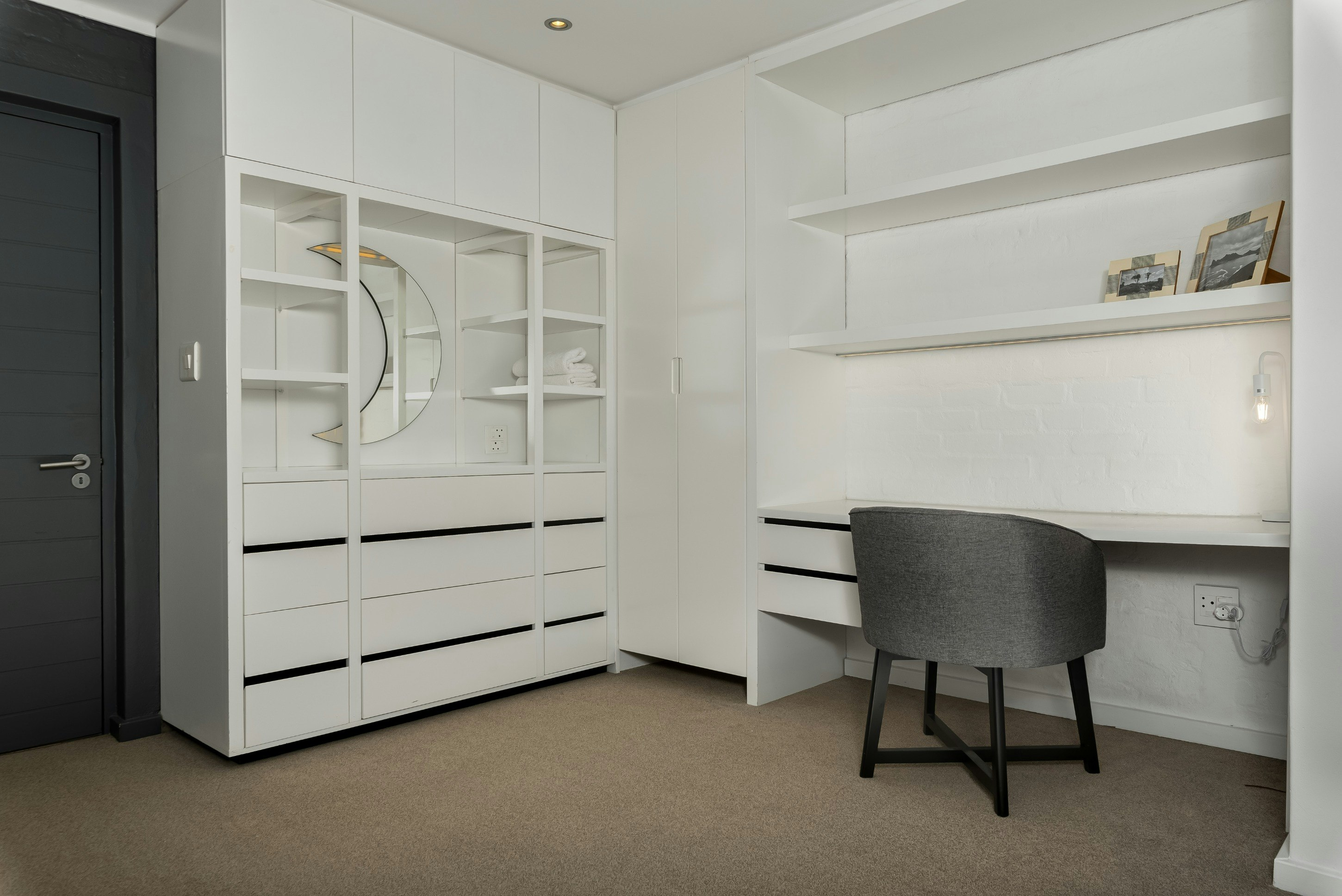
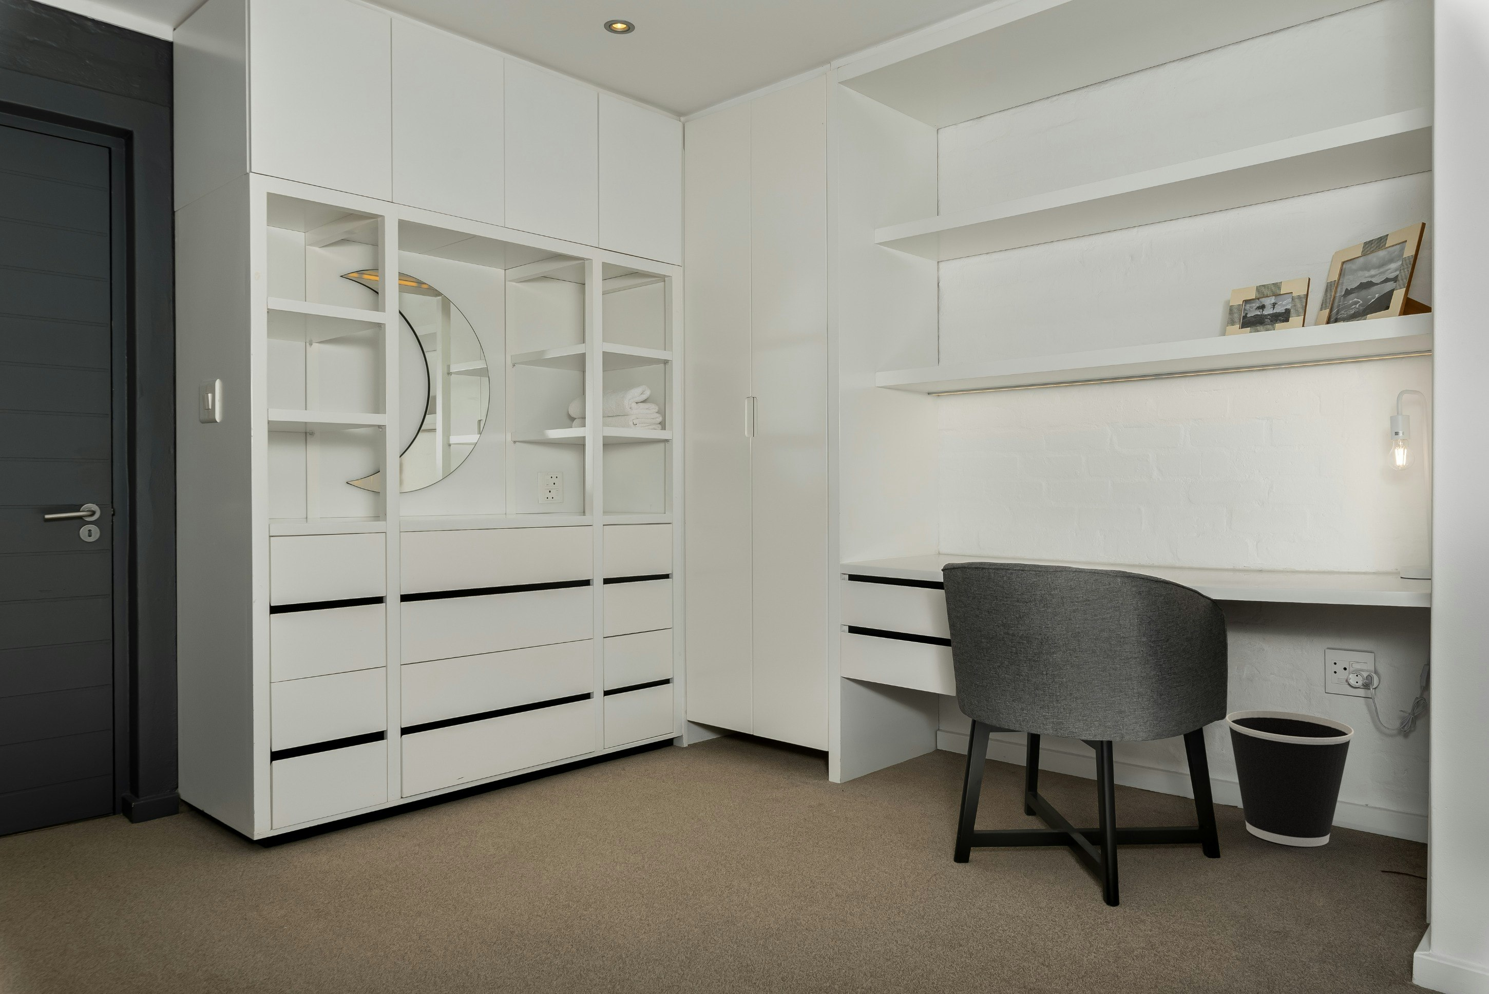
+ wastebasket (1287, 778)
